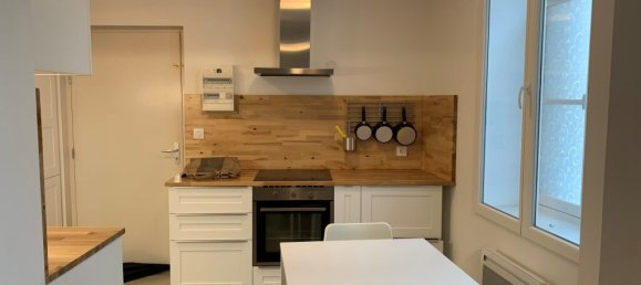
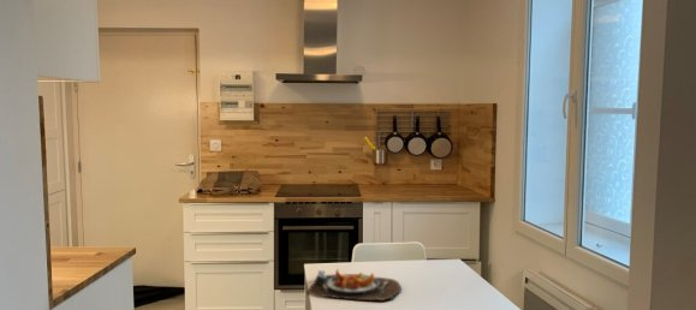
+ food plate (353, 279)
